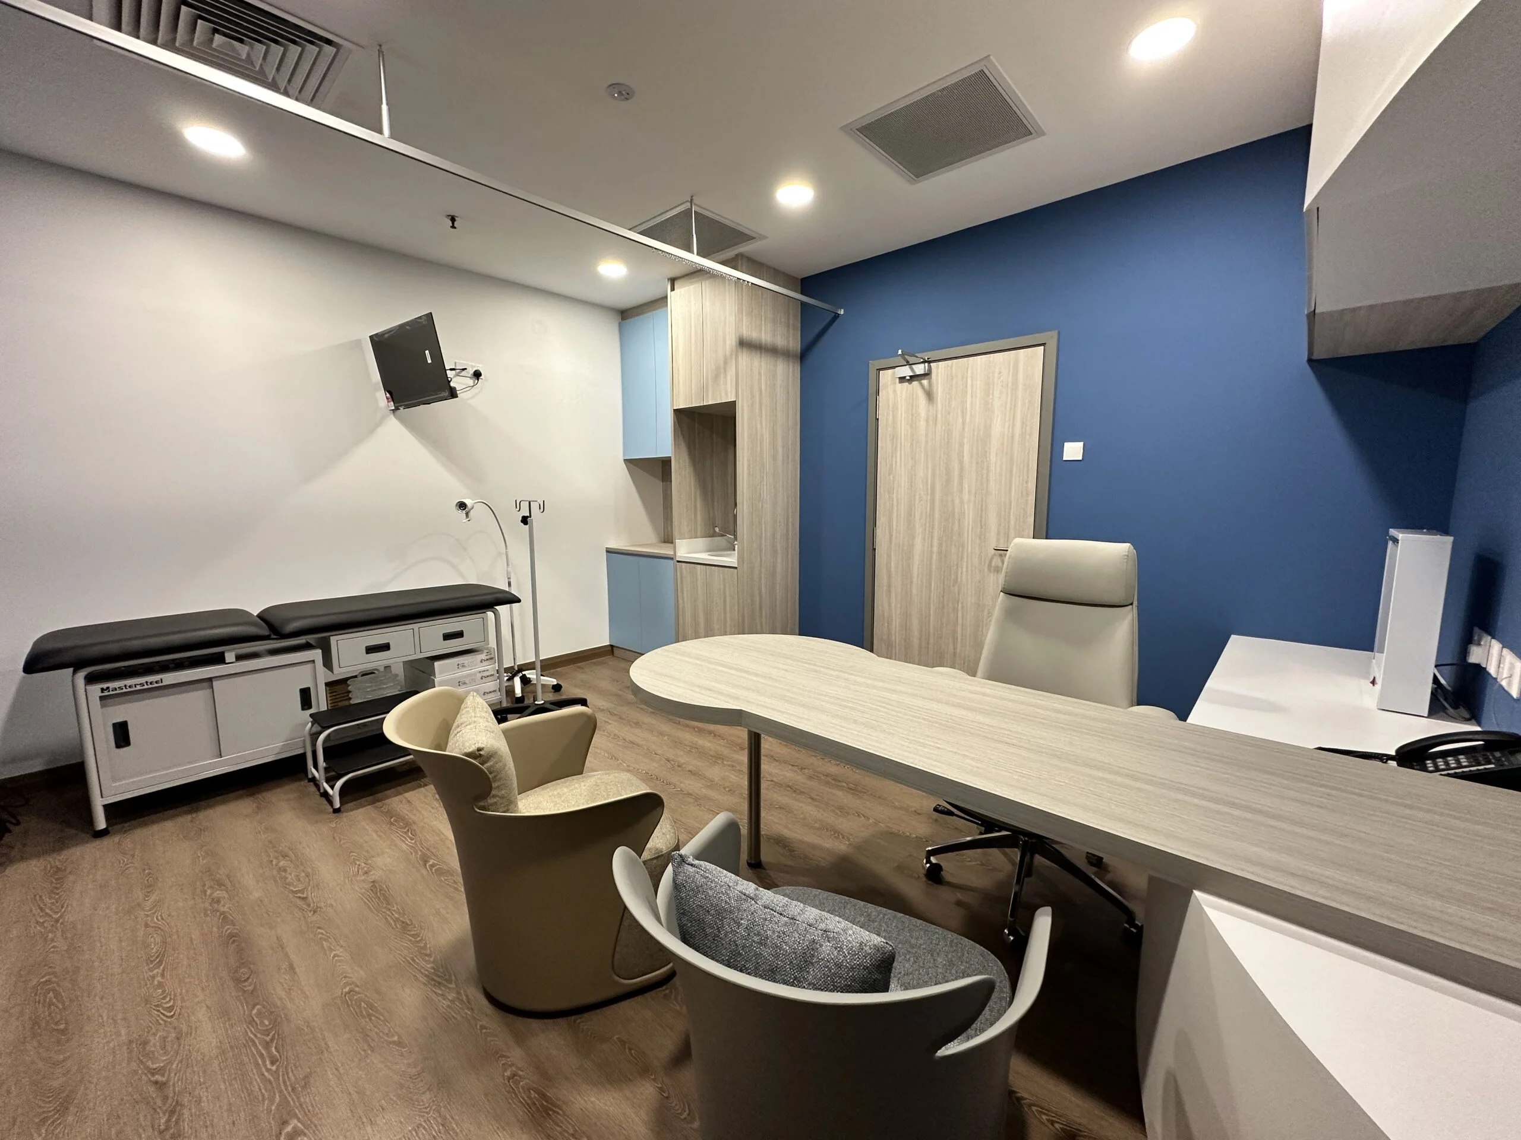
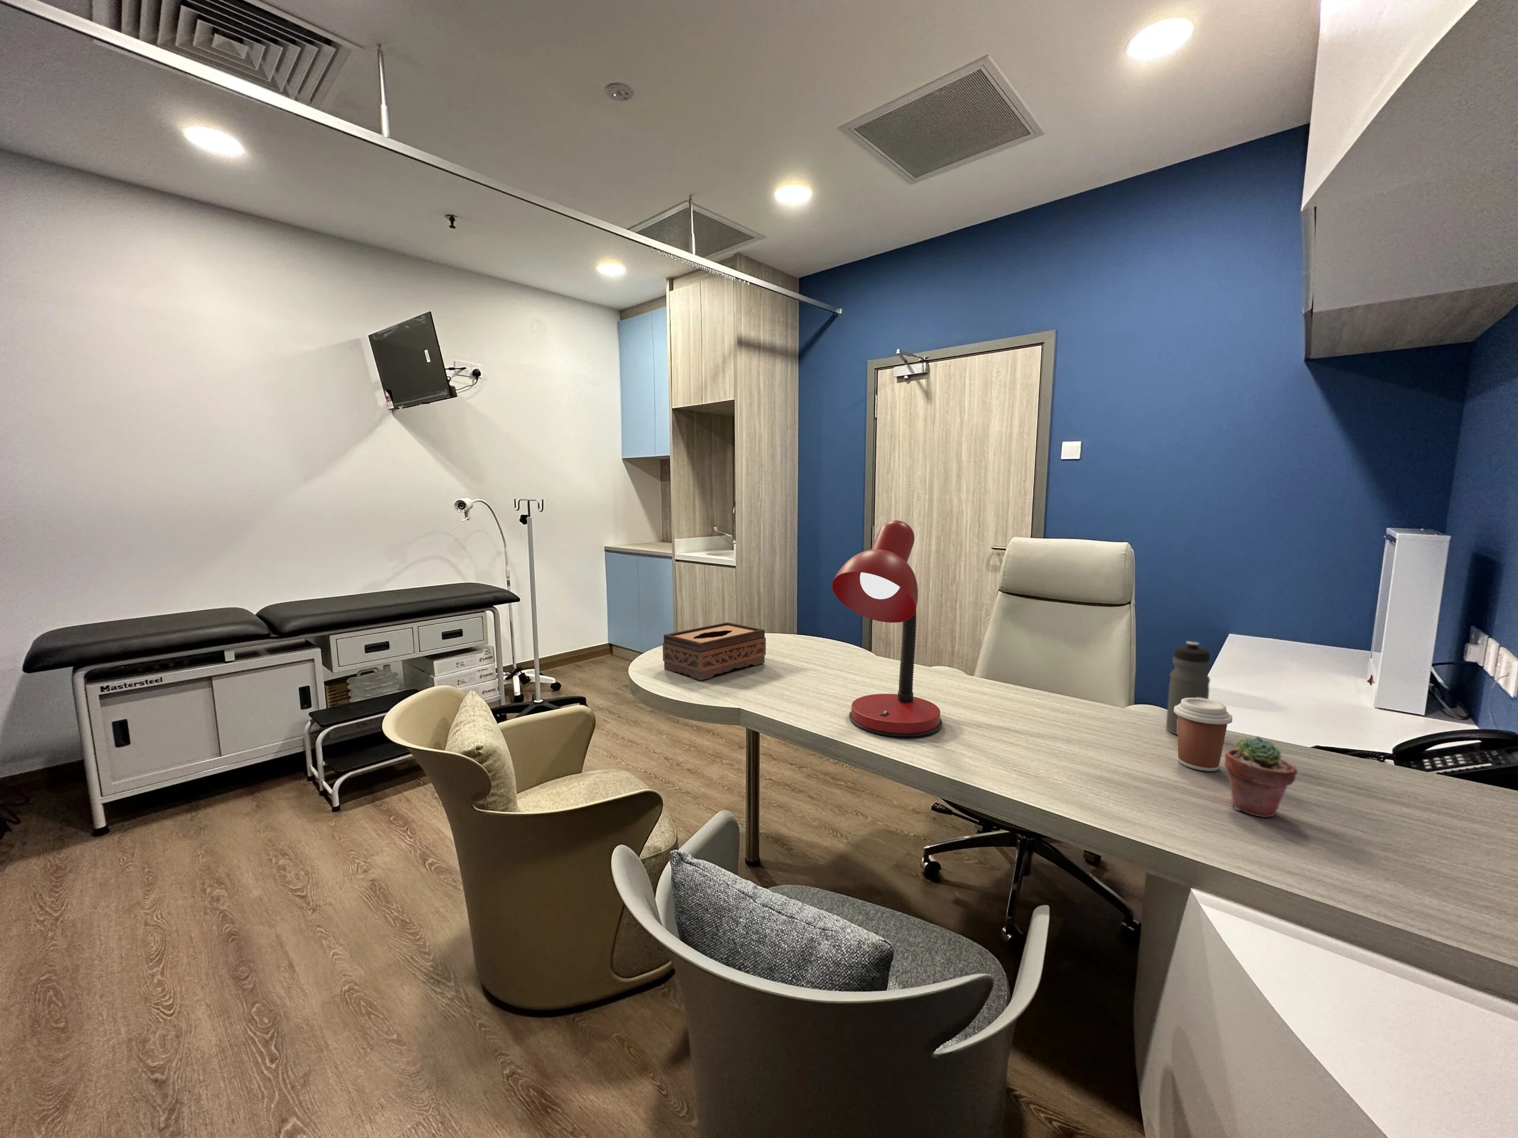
+ tissue box (715, 649)
+ desk lamp (889, 622)
+ coffee cup (1200, 733)
+ water bottle (1189, 687)
+ potted succulent (1257, 773)
